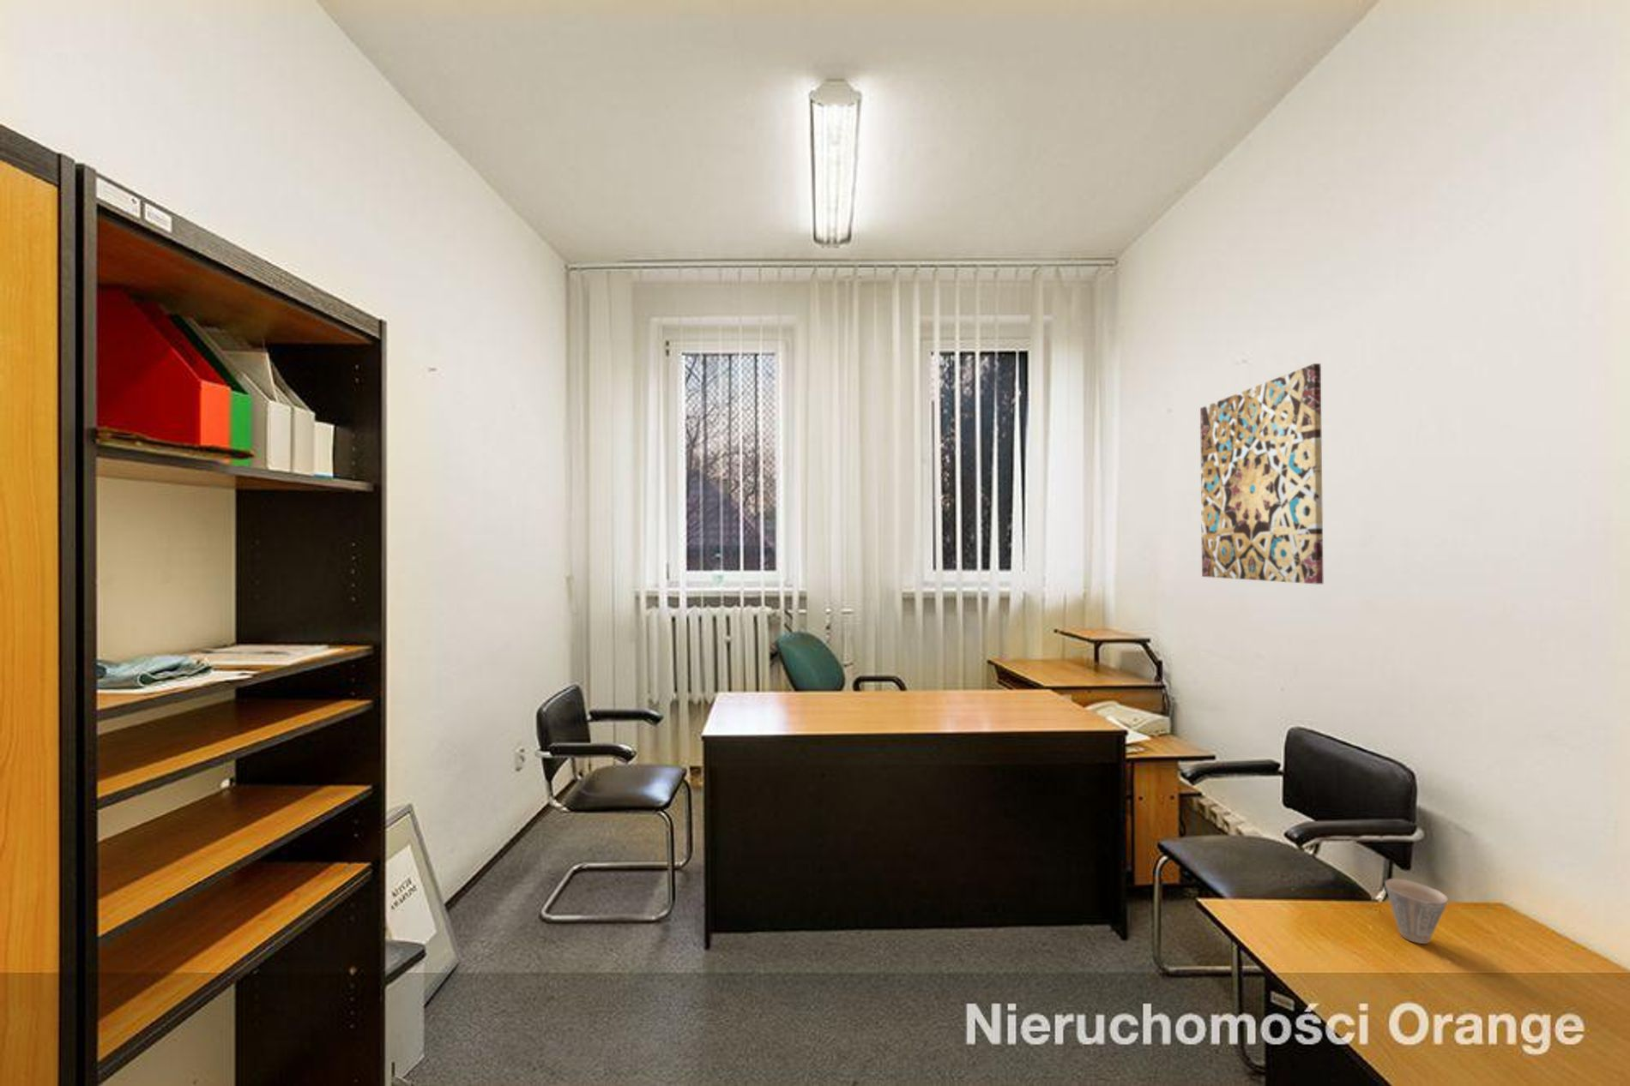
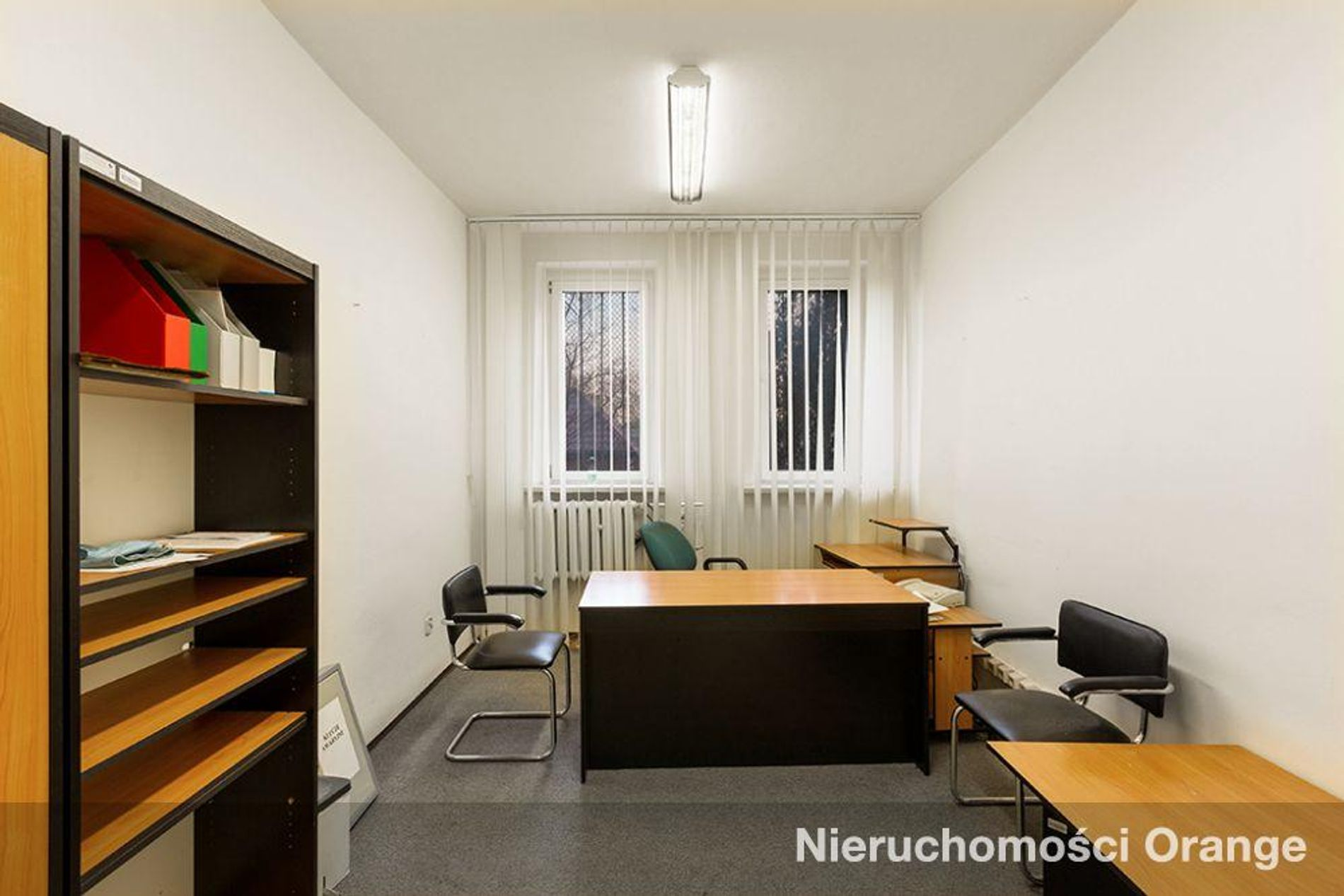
- cup (1417, 914)
- wall art (1253, 484)
